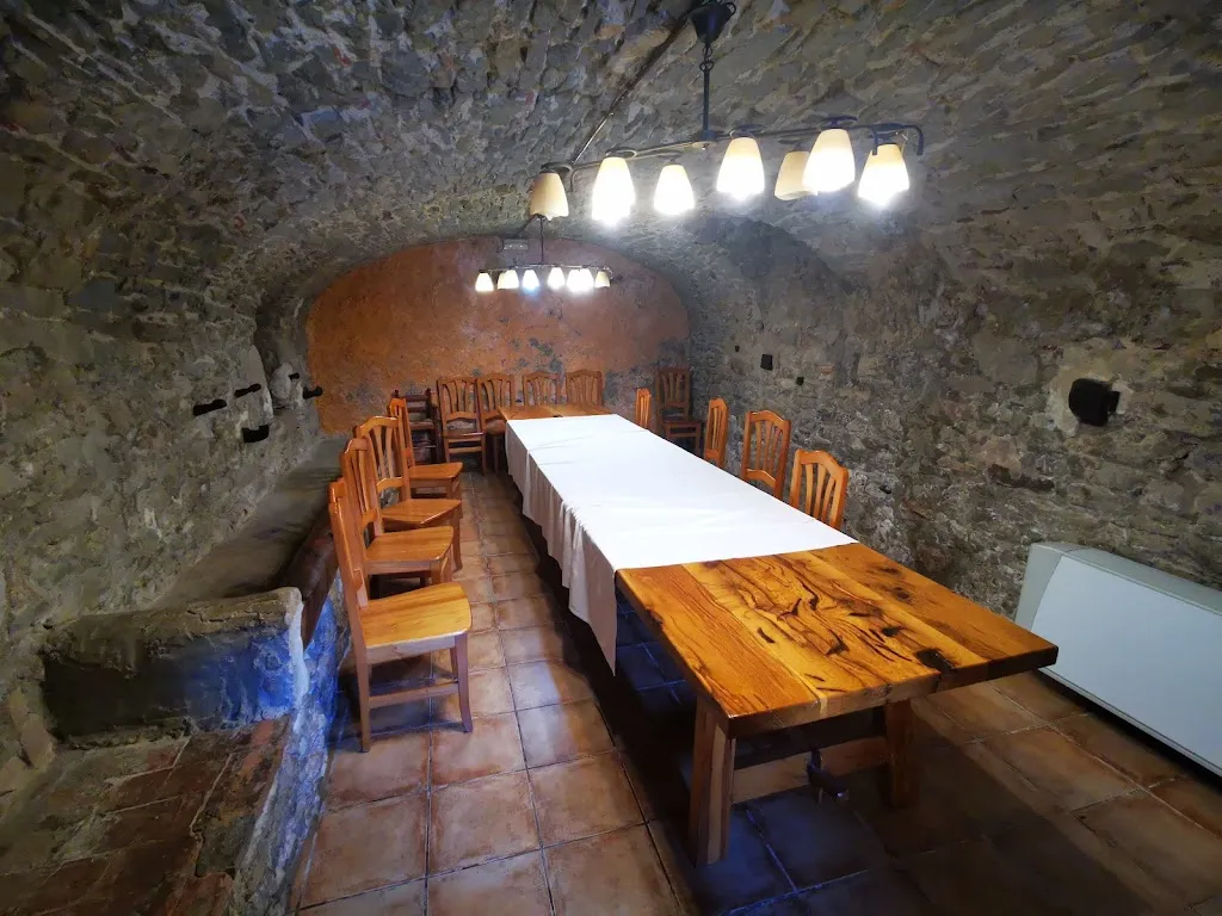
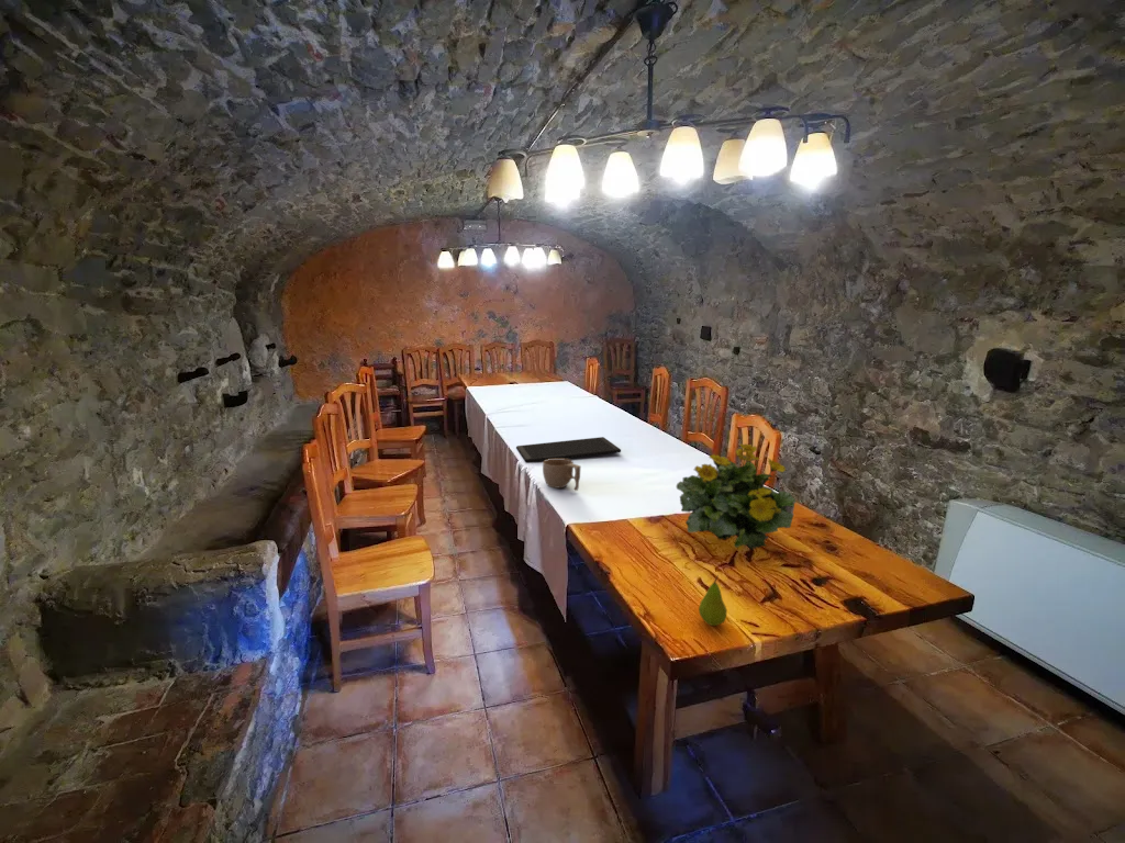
+ cutting board (567, 449)
+ flowering plant (732, 493)
+ cup (562, 474)
+ fruit (713, 599)
